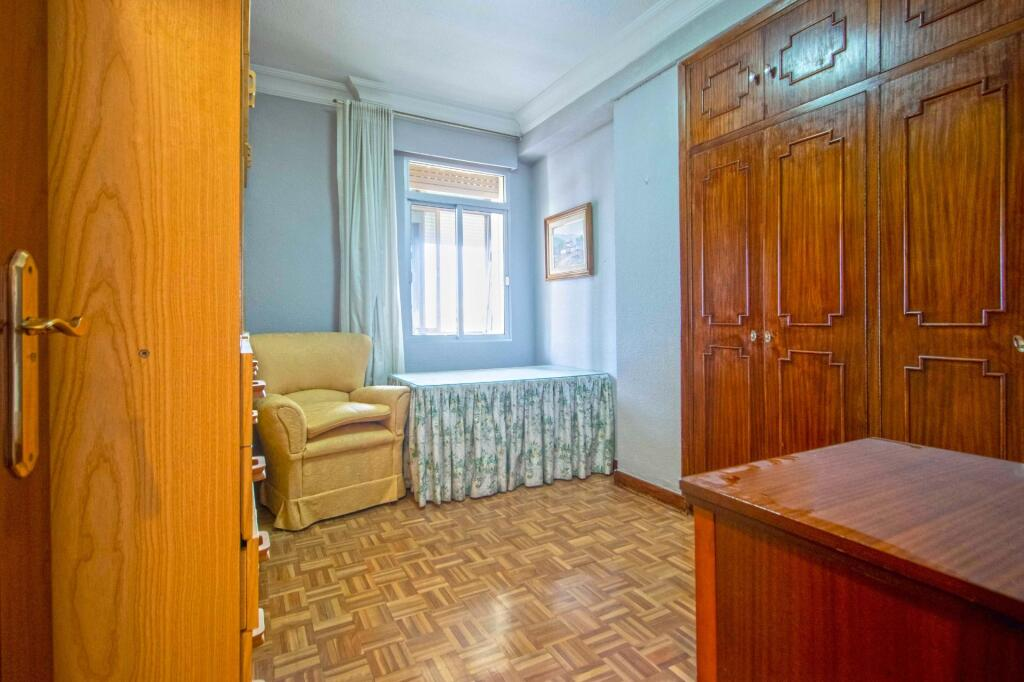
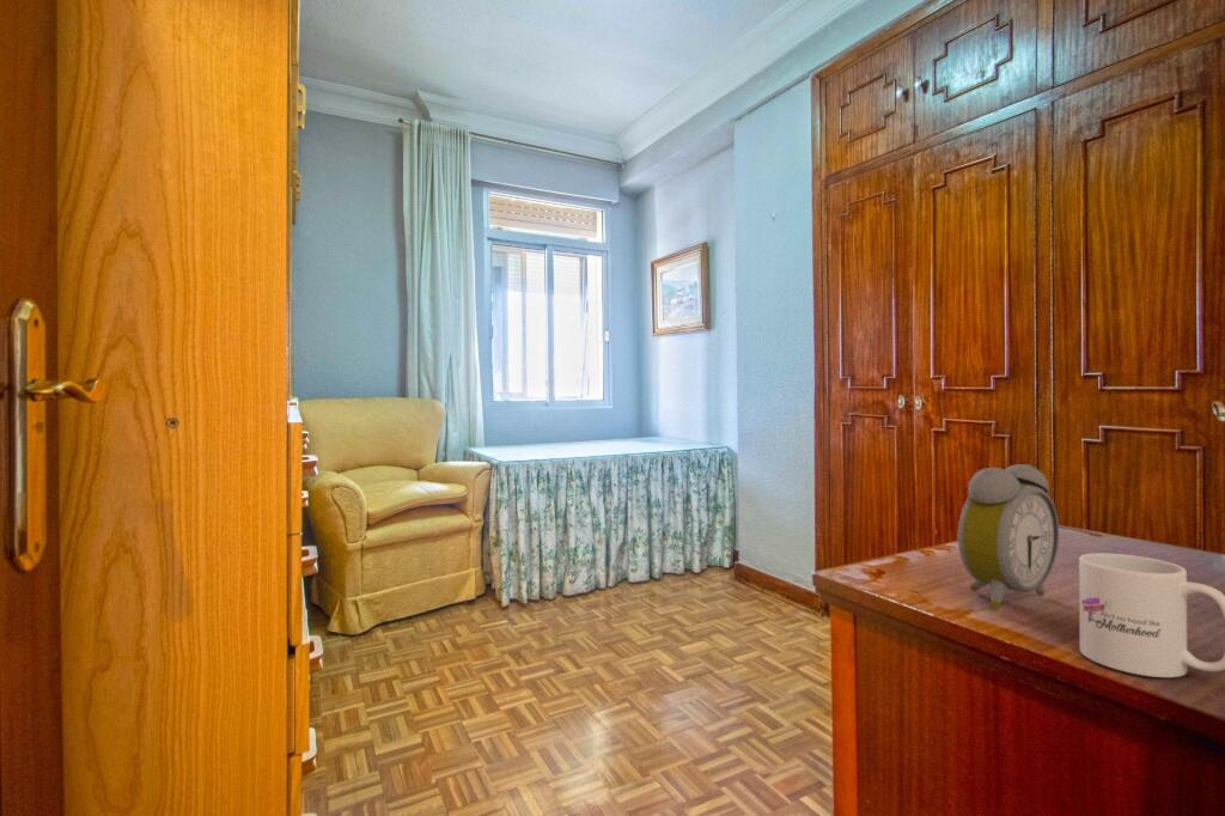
+ alarm clock (1001, 531)
+ mug (1153, 616)
